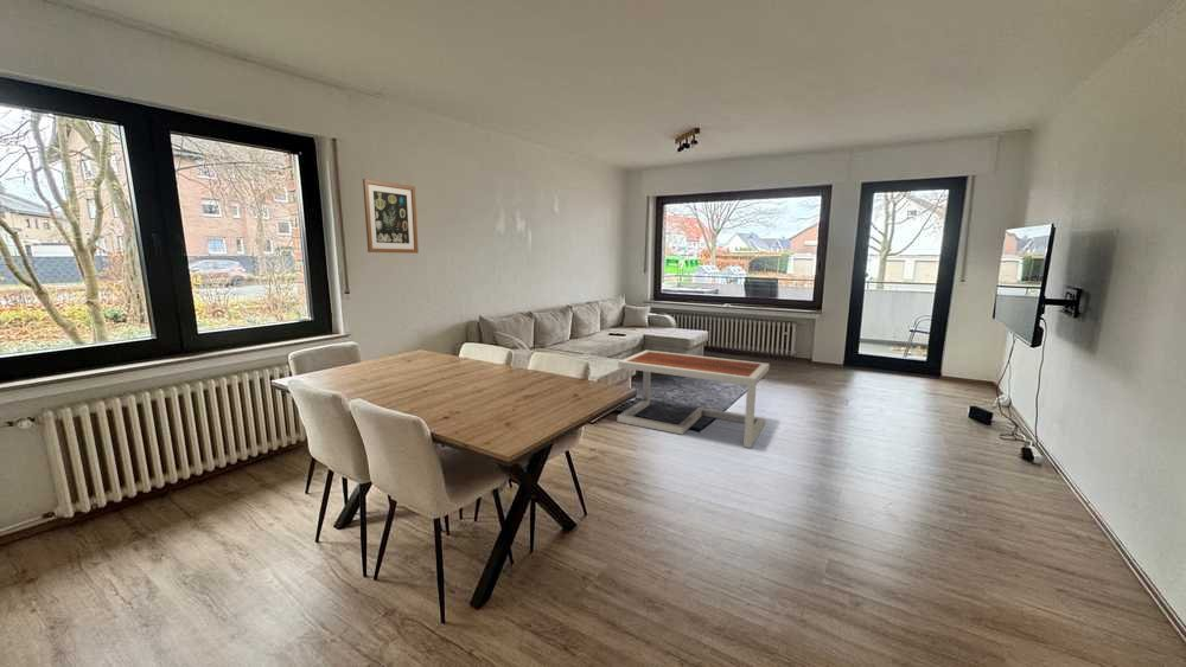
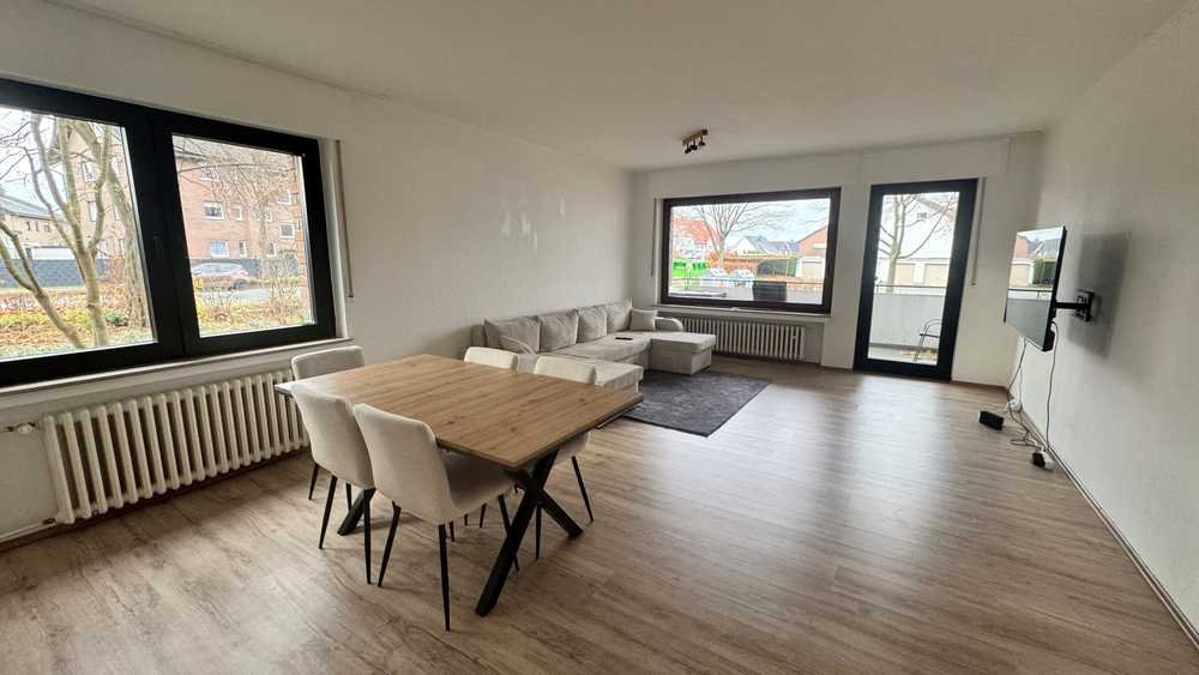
- wall art (391, 218)
- coffee table (691, 377)
